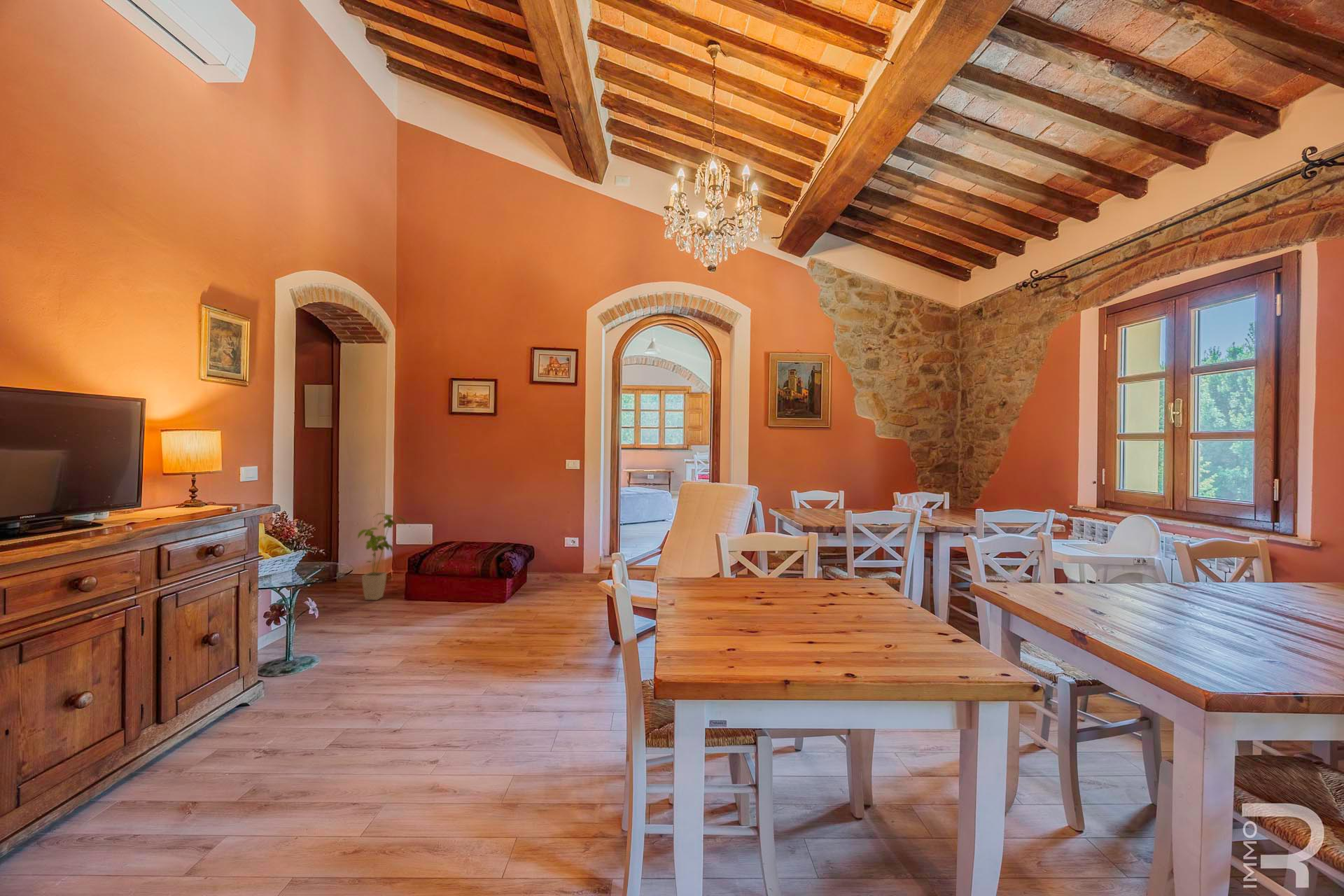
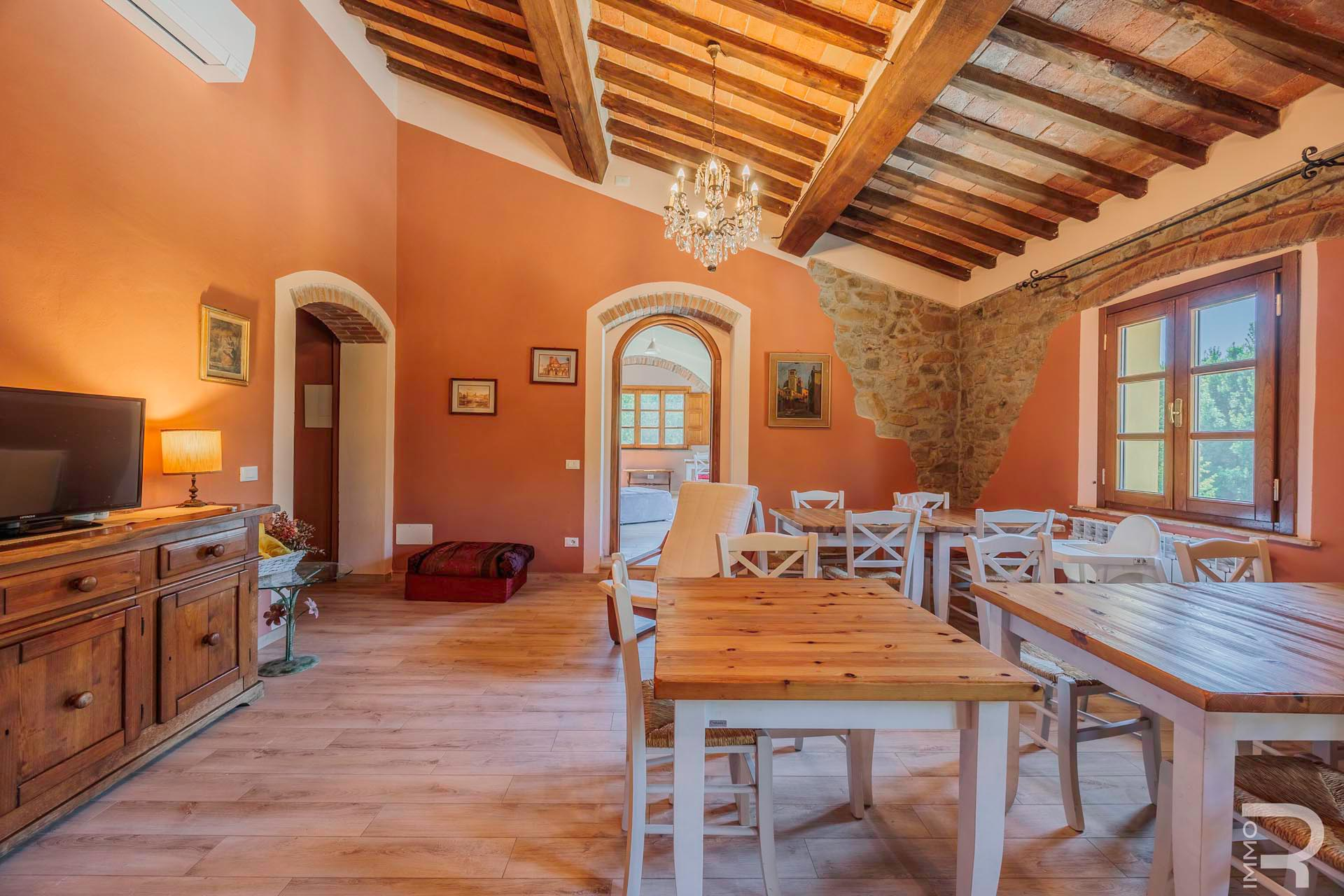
- house plant (381, 554)
